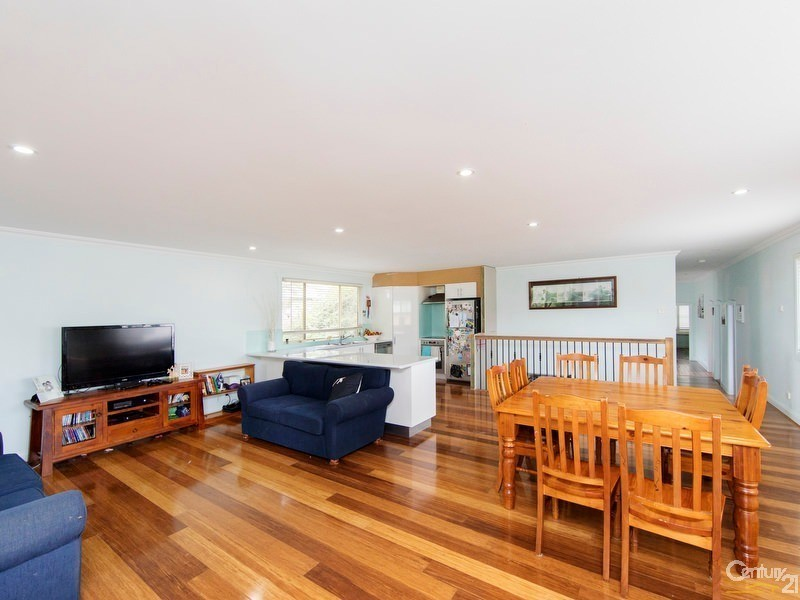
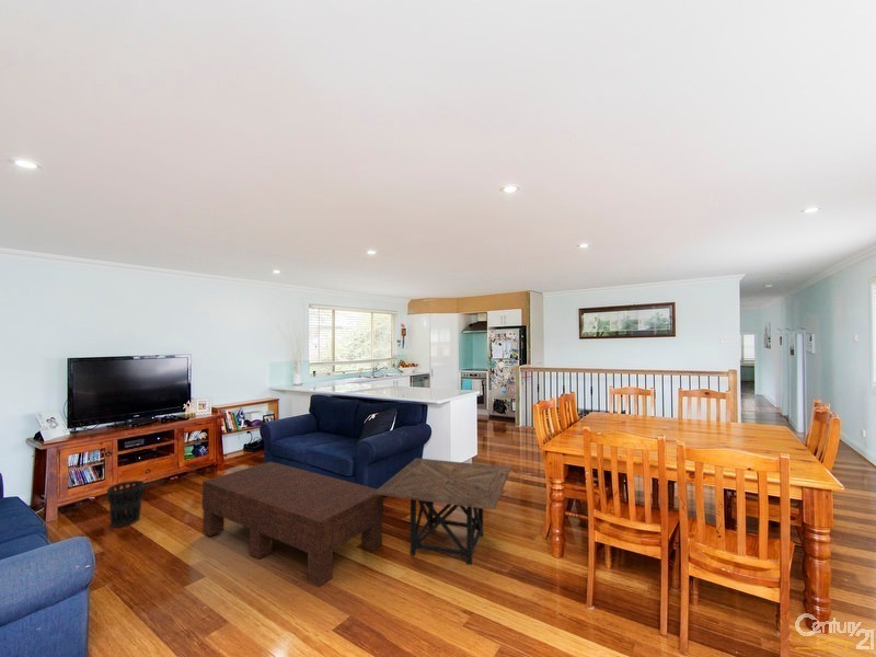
+ coffee table (289, 511)
+ side table (448, 510)
+ wastebasket (125, 504)
